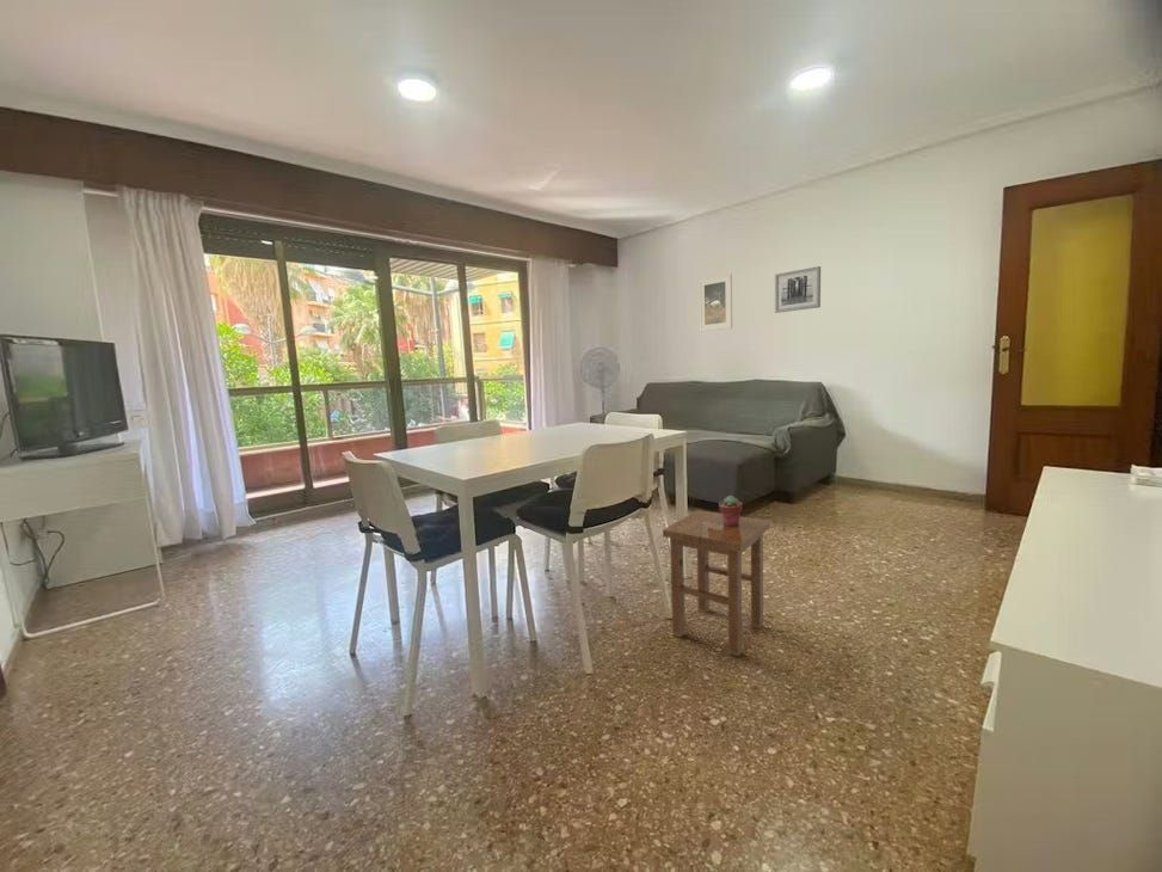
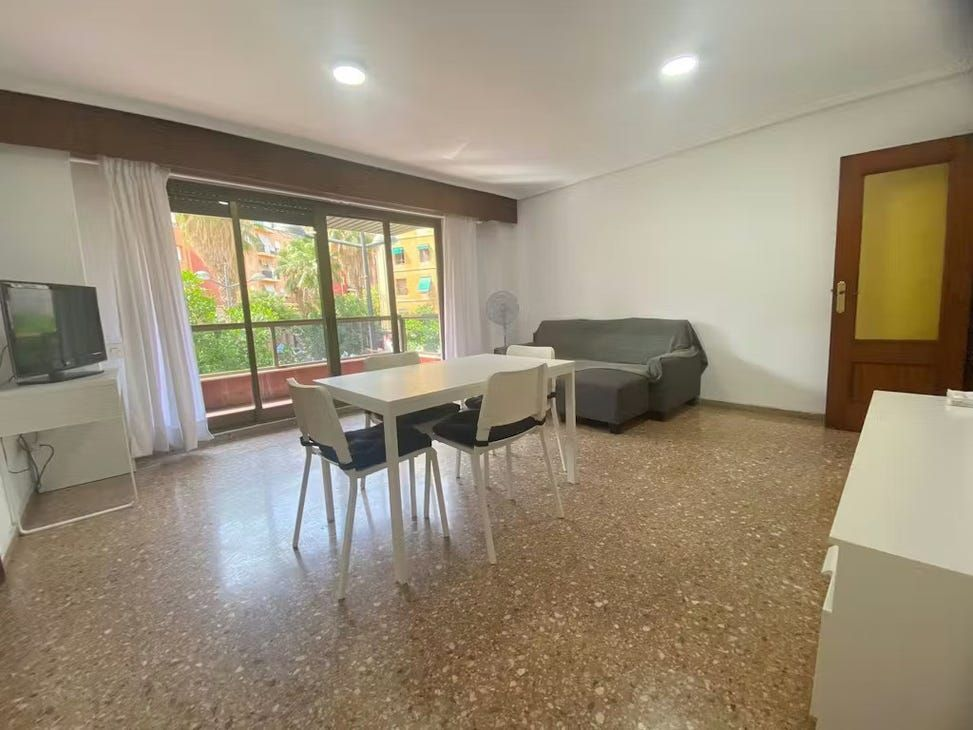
- potted succulent (730, 509)
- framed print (714, 303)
- wall art (797, 290)
- stool (718, 573)
